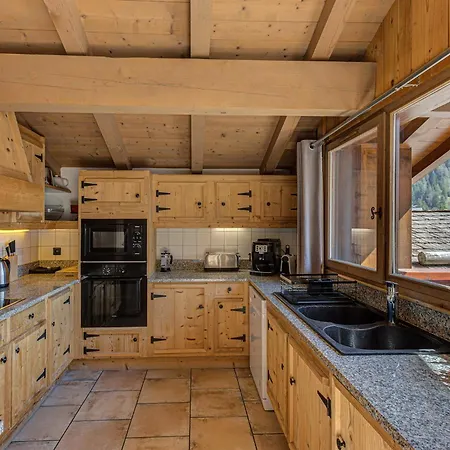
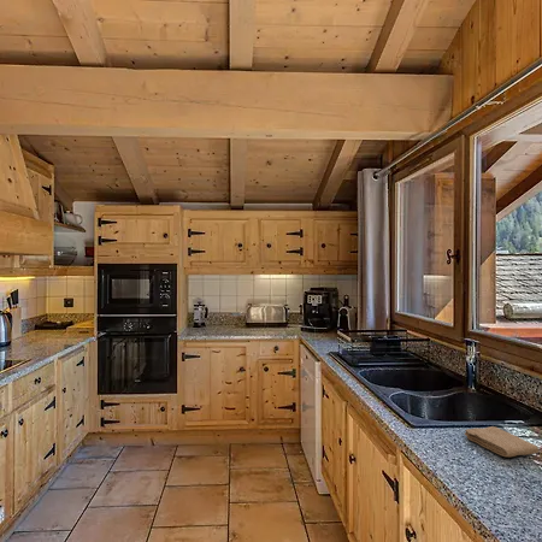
+ washcloth (499, 440)
